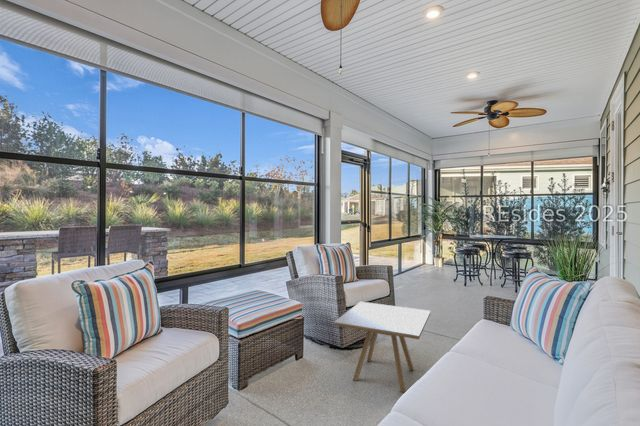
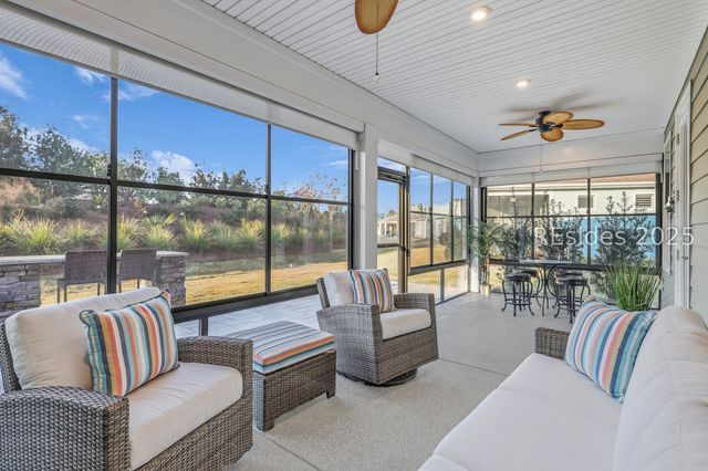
- side table (392, 343)
